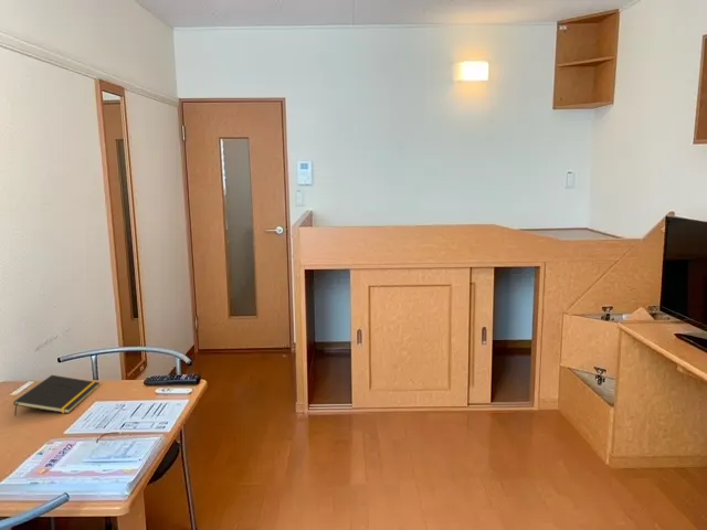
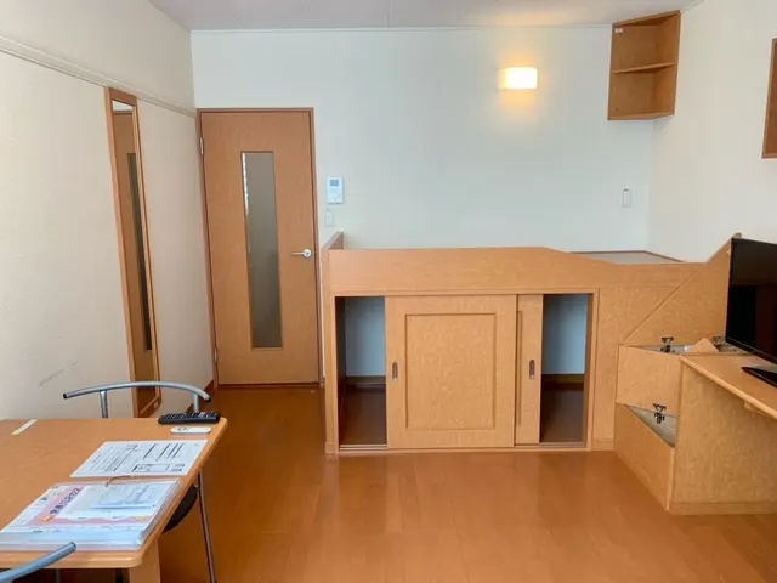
- notepad (59, 393)
